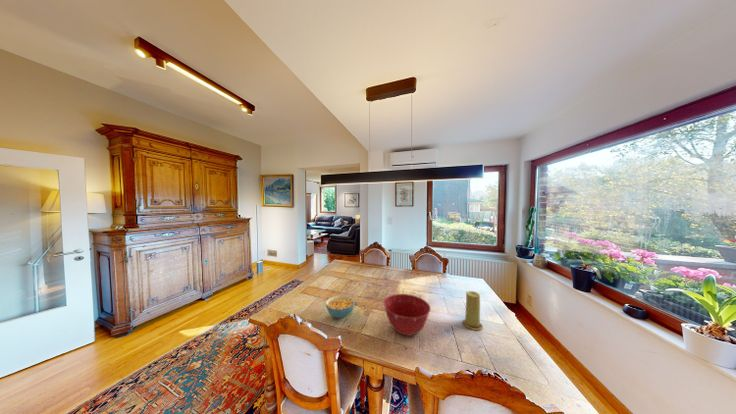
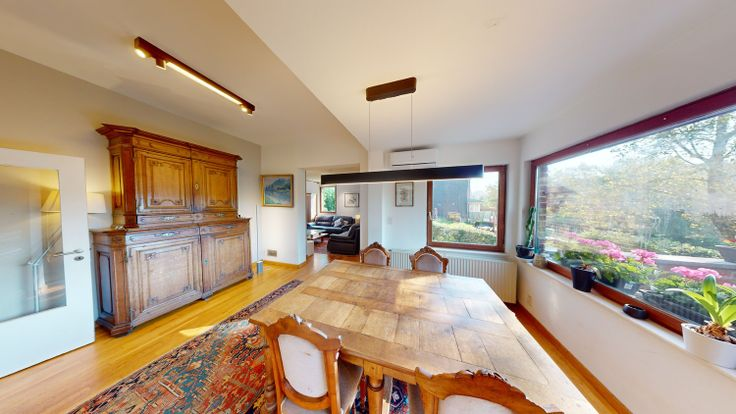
- mixing bowl (406, 316)
- candle (472, 308)
- cereal bowl (340, 308)
